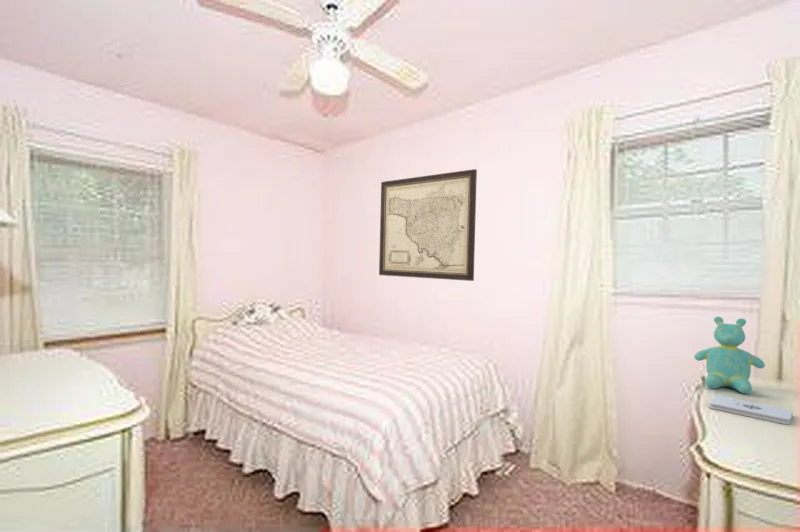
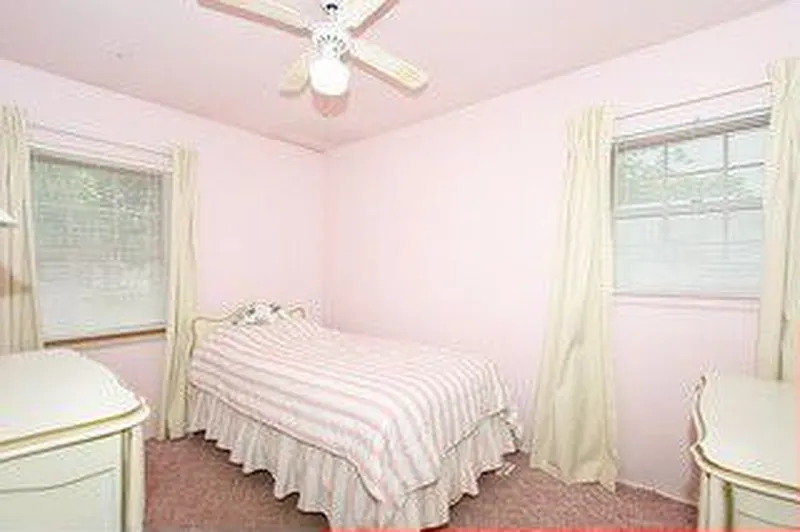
- notepad (749, 409)
- wall art (423, 227)
- teddy bear (728, 353)
